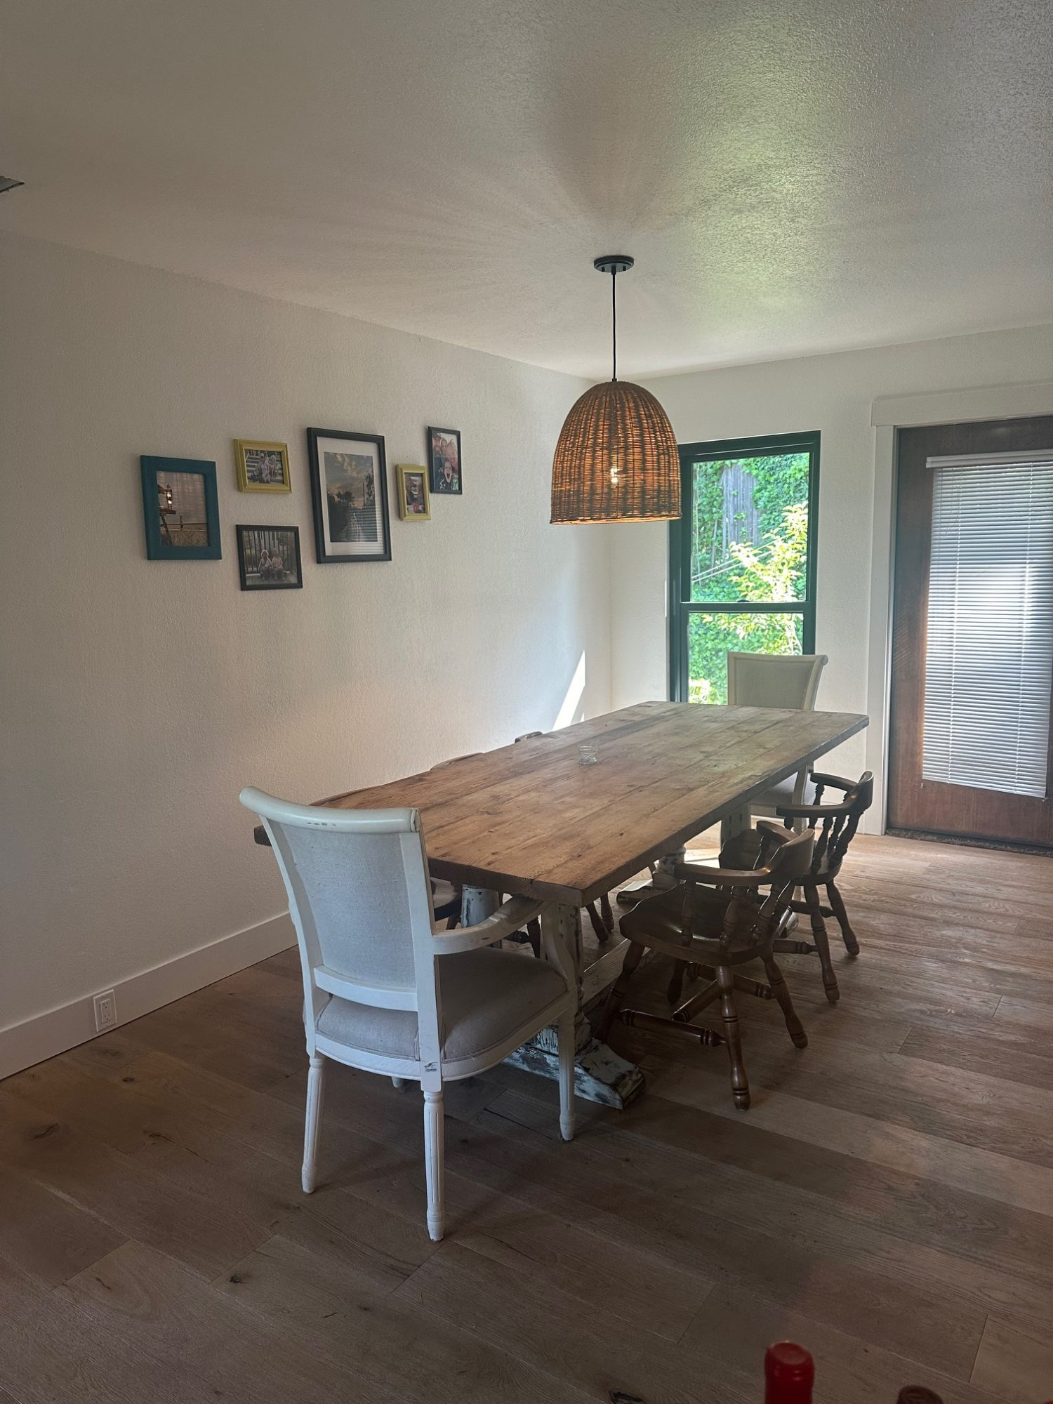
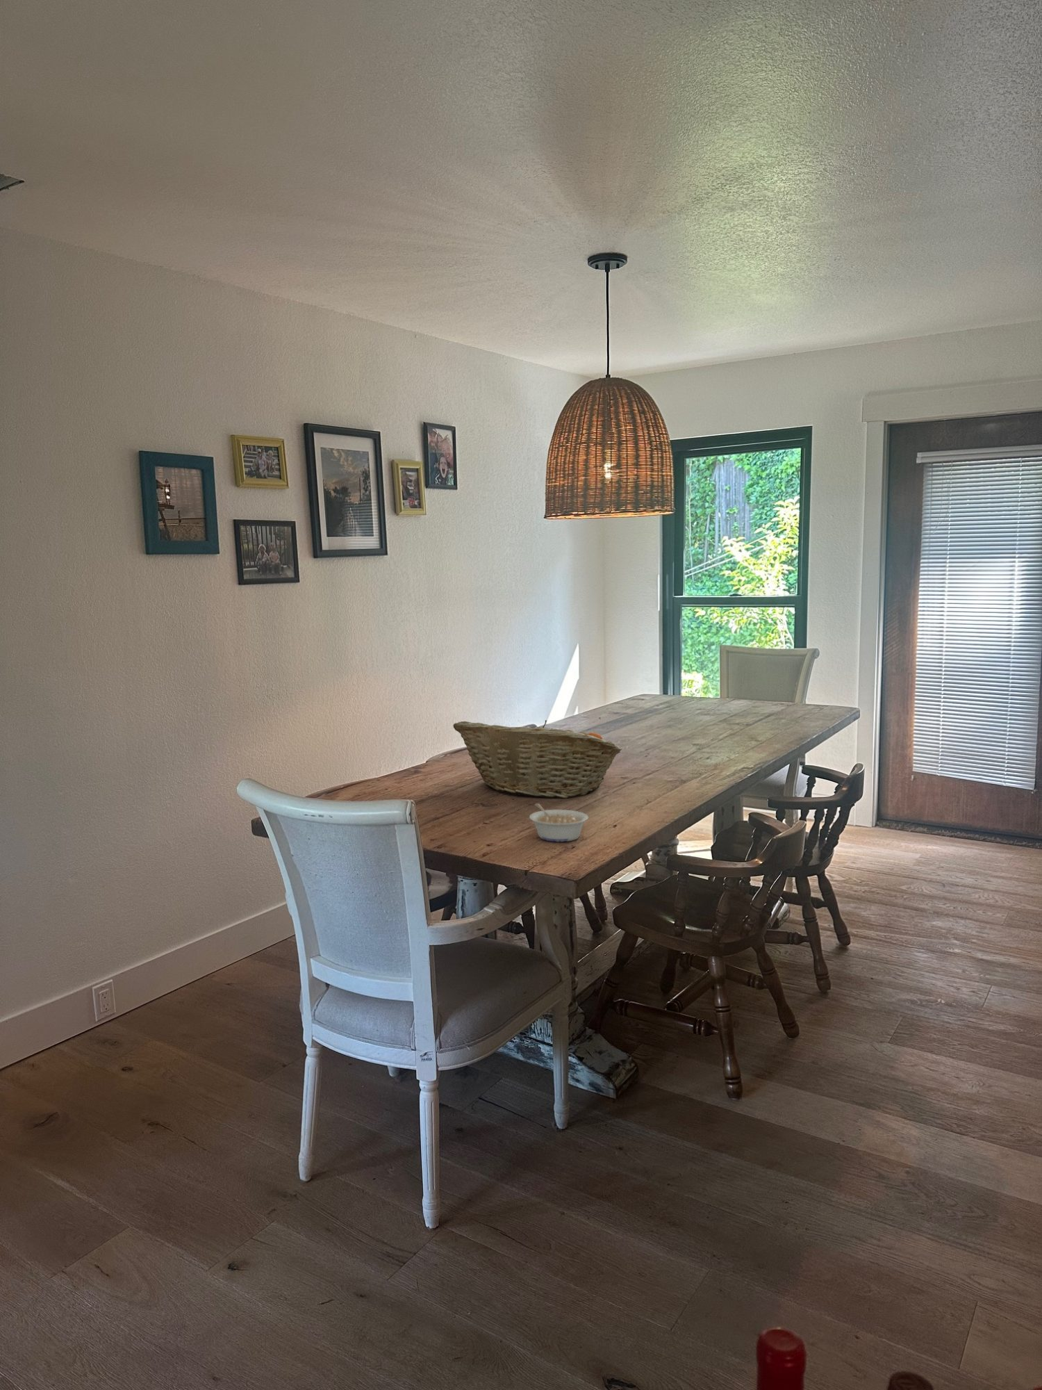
+ legume (556, 824)
+ fruit basket (536, 751)
